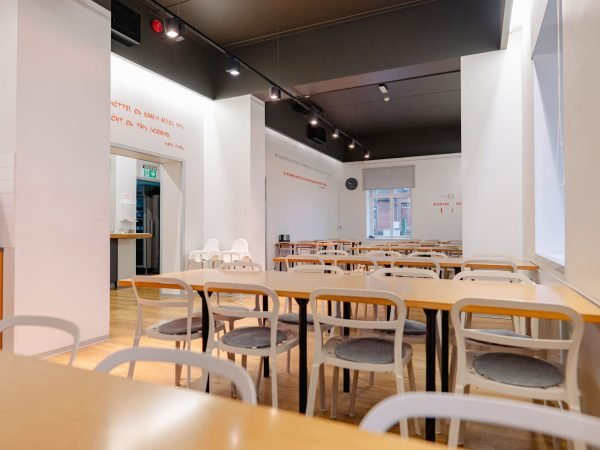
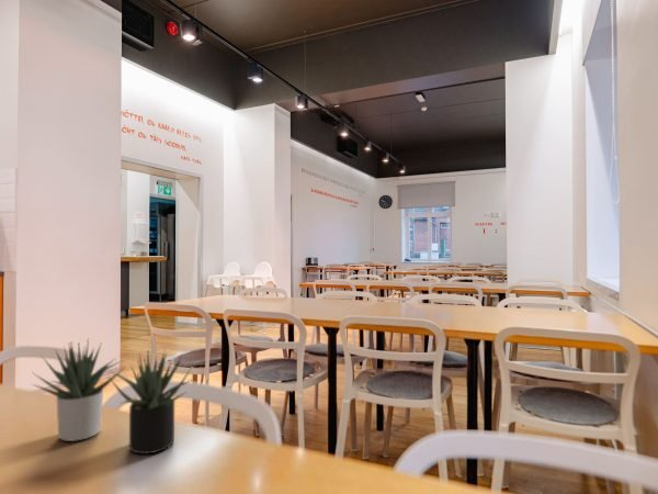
+ succulent plant (115, 386)
